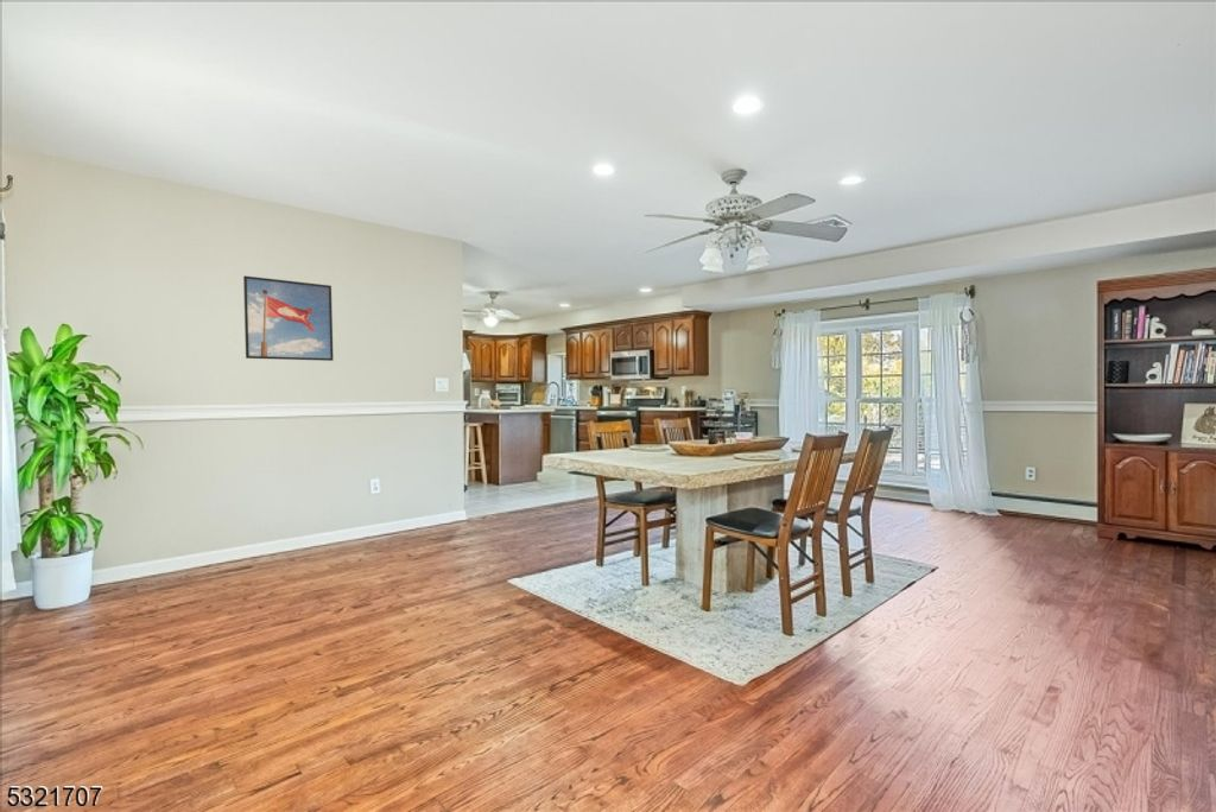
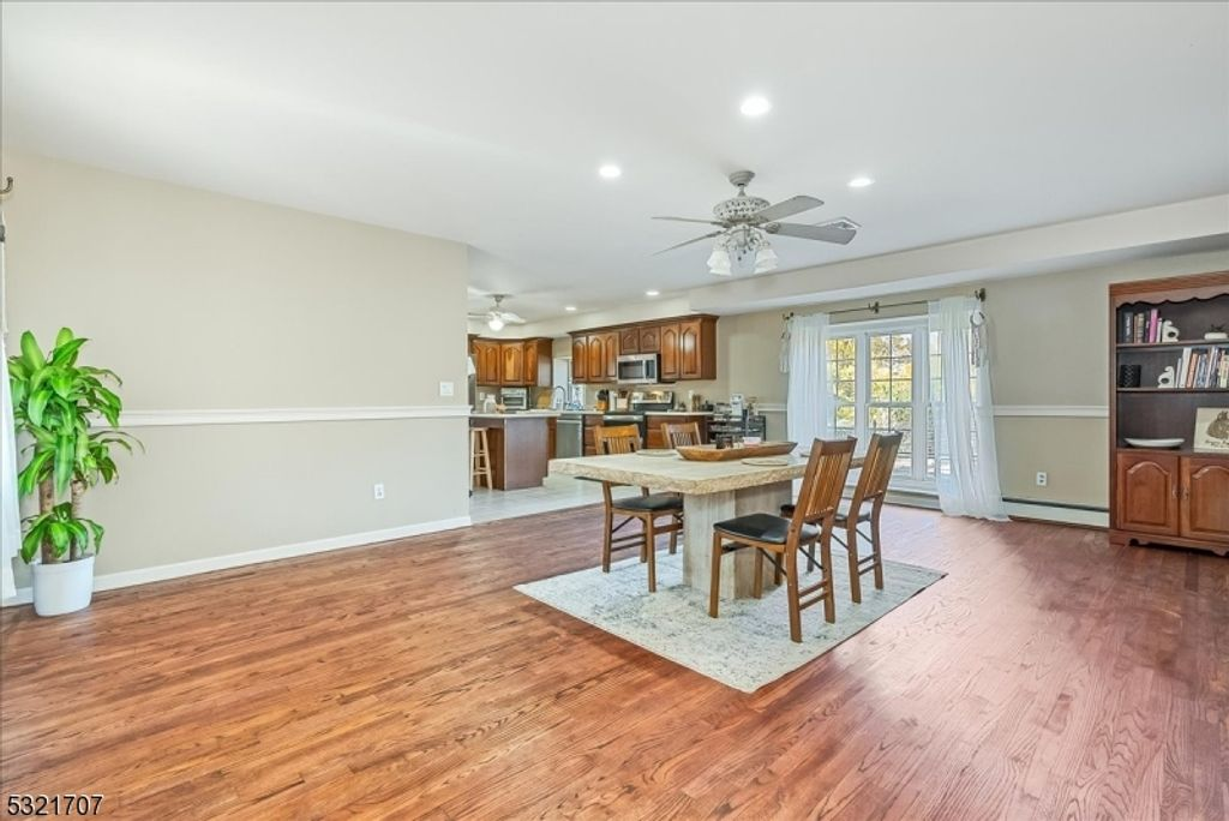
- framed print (290, 319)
